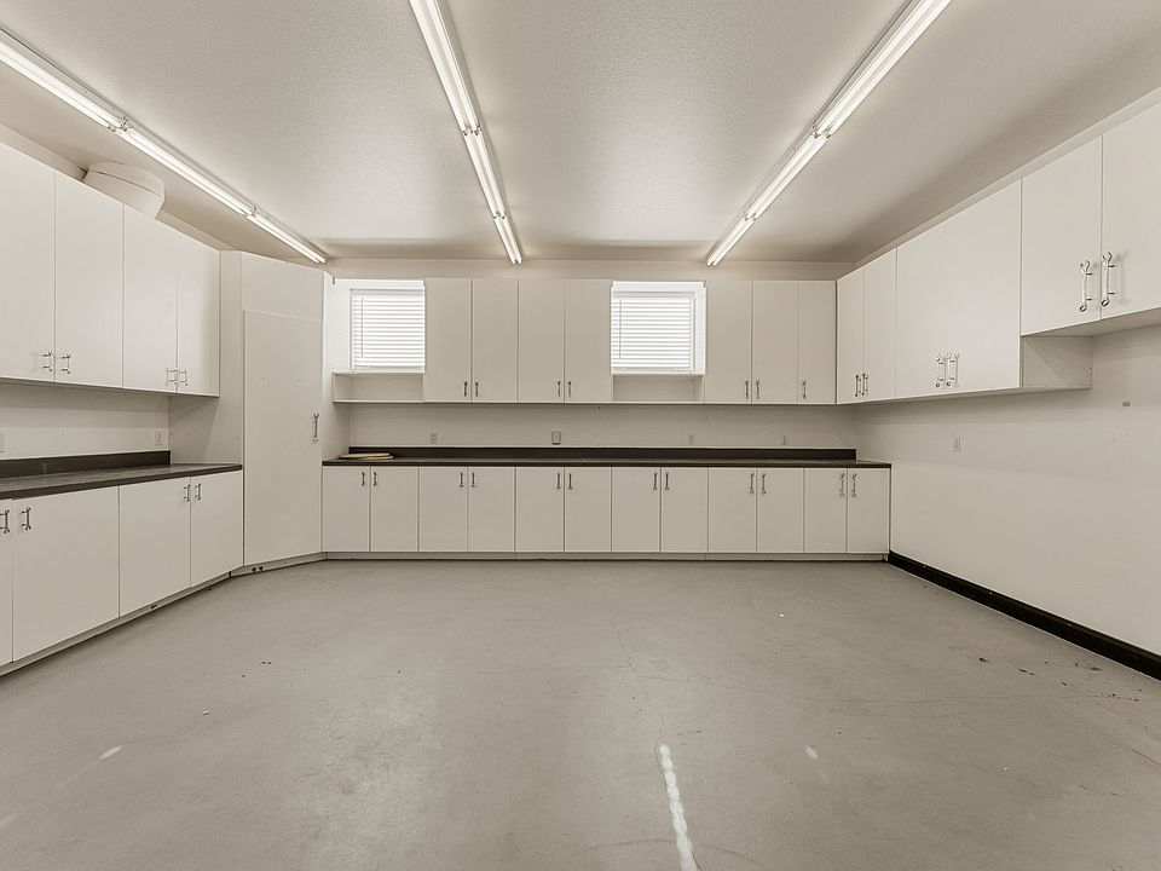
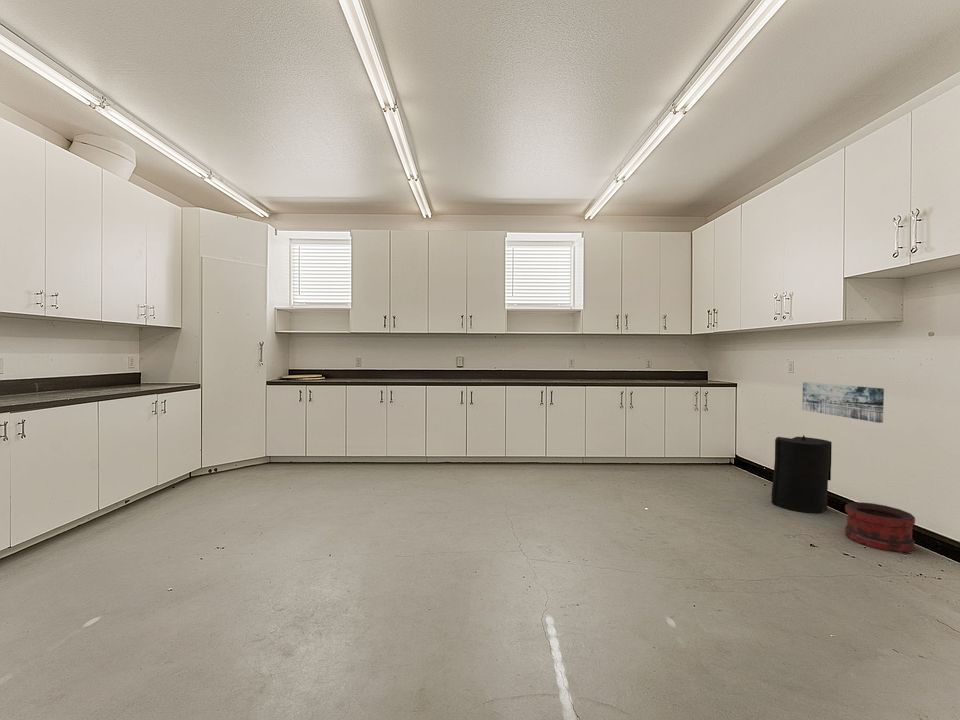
+ bucket (878, 525)
+ trash can (801, 470)
+ wall art (838, 400)
